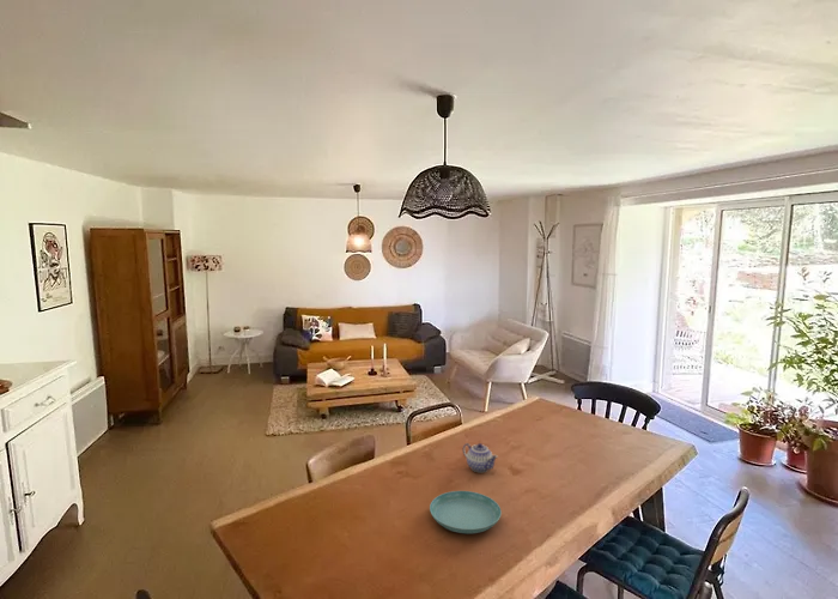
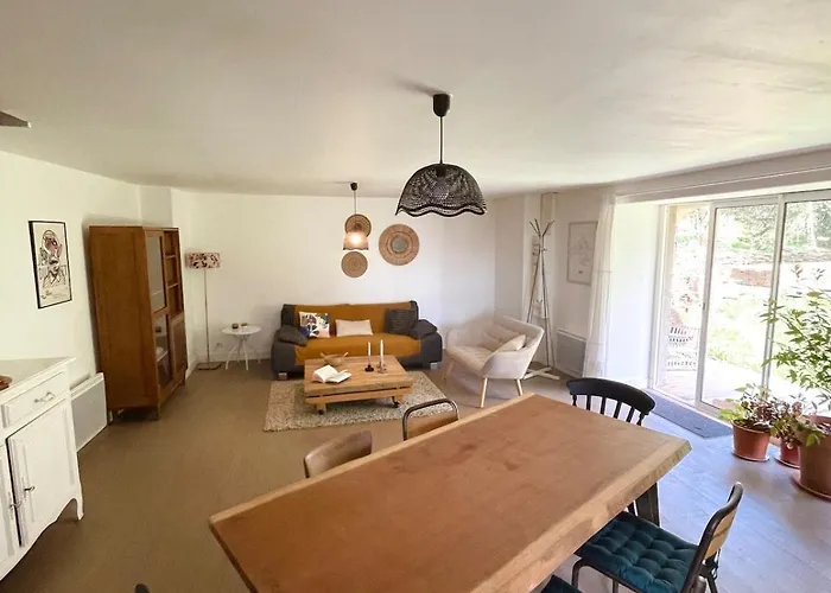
- saucer (464, 513)
- teapot (479, 455)
